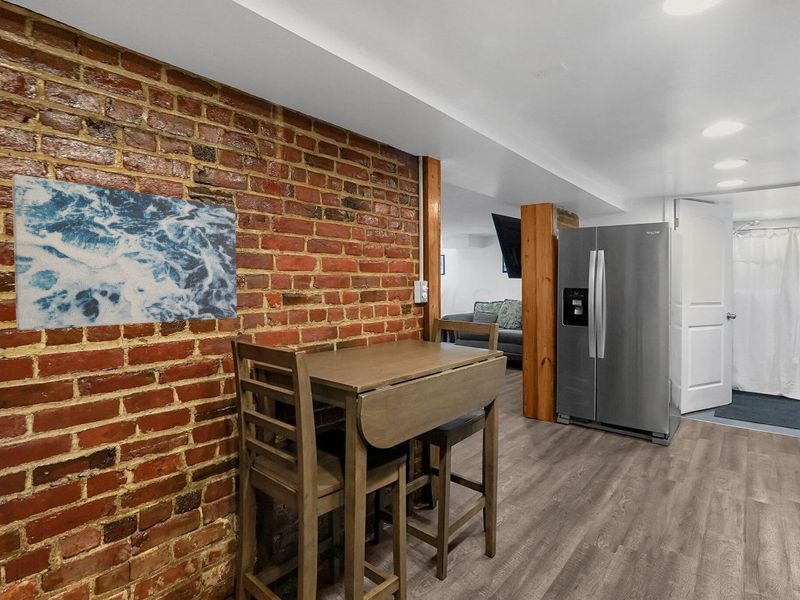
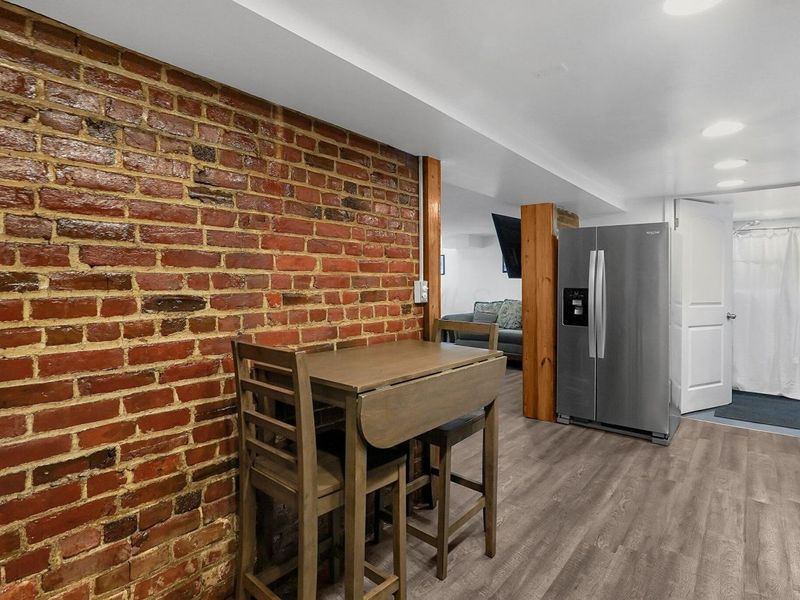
- wall art (142, 258)
